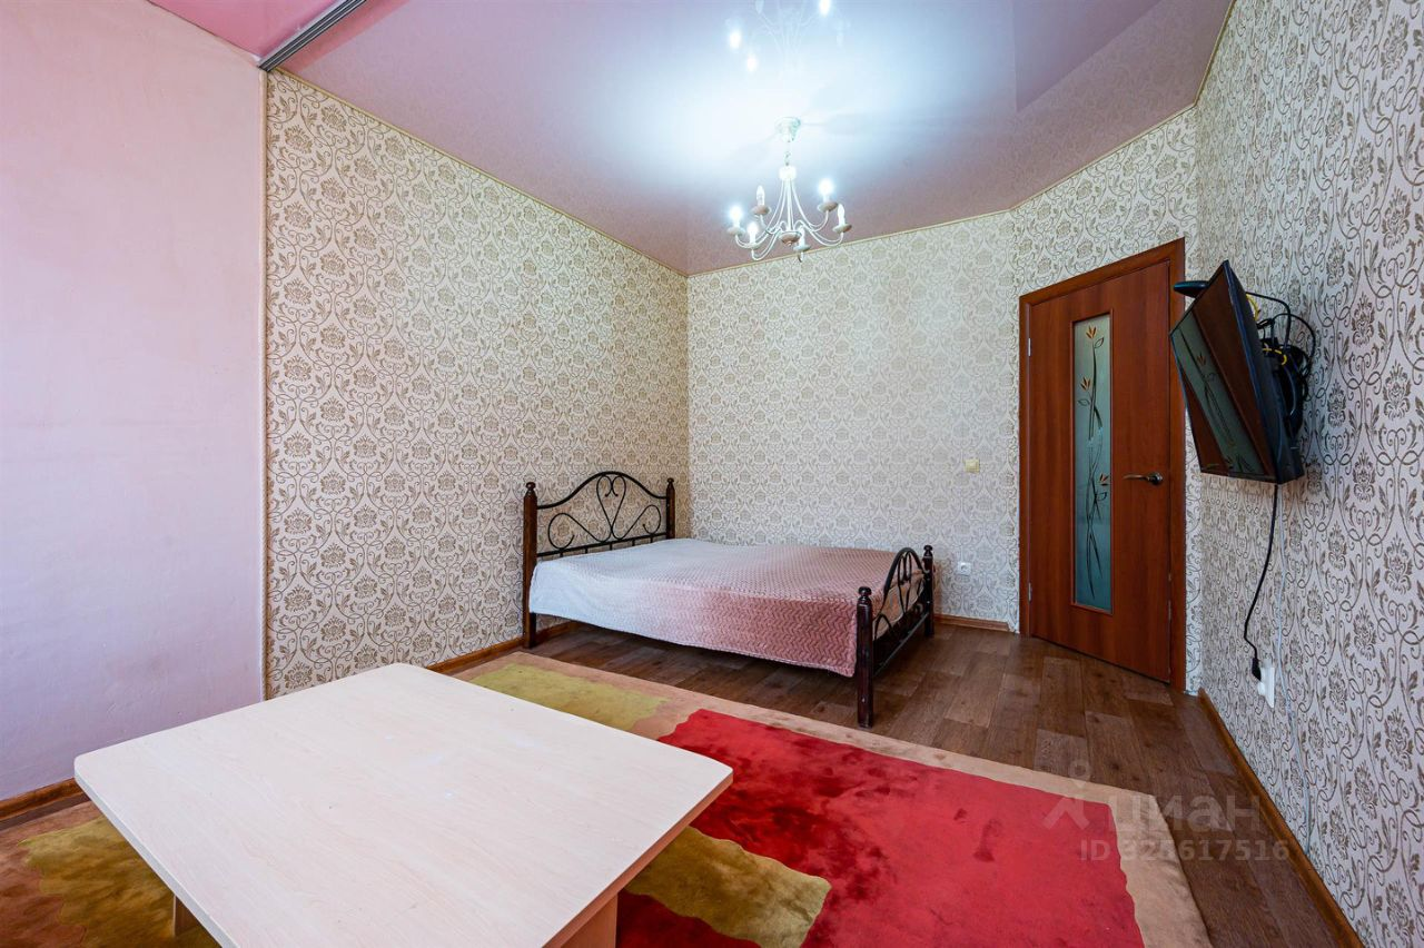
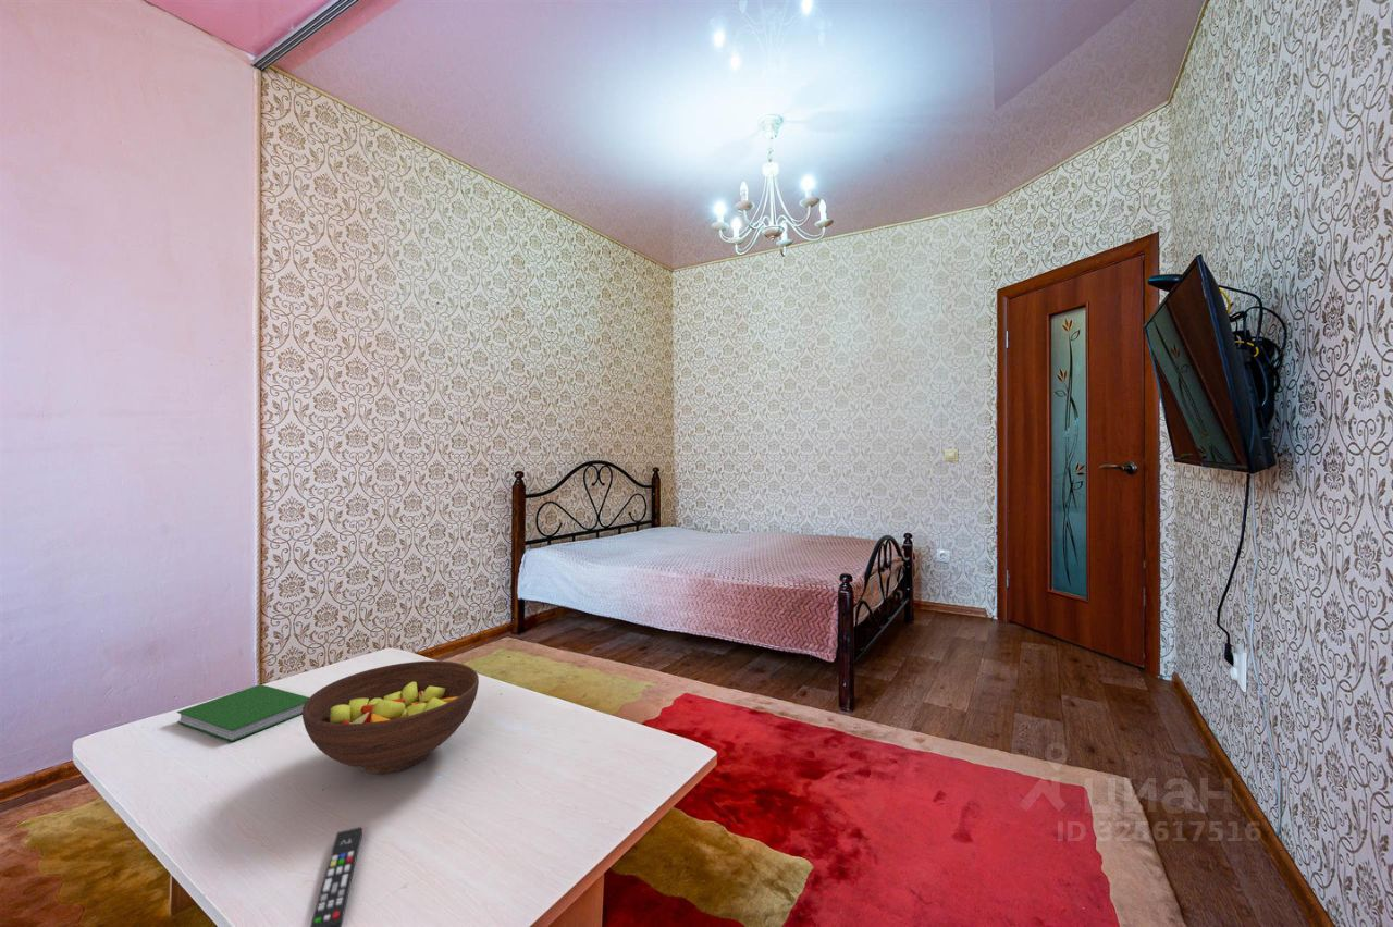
+ remote control (338, 875)
+ fruit bowl (396, 724)
+ hardcover book (248, 709)
